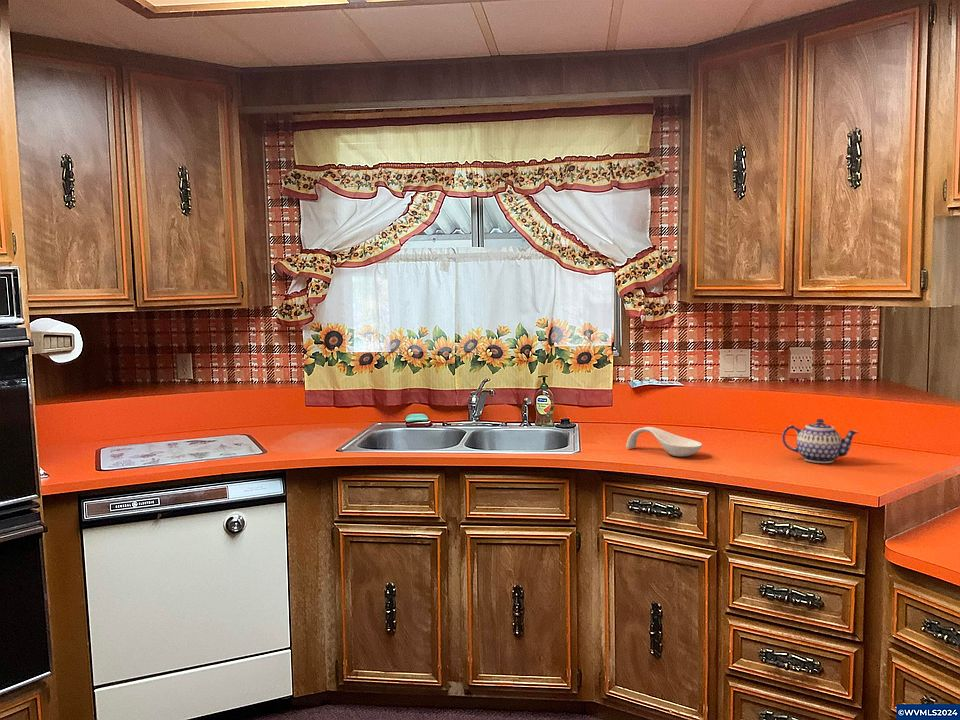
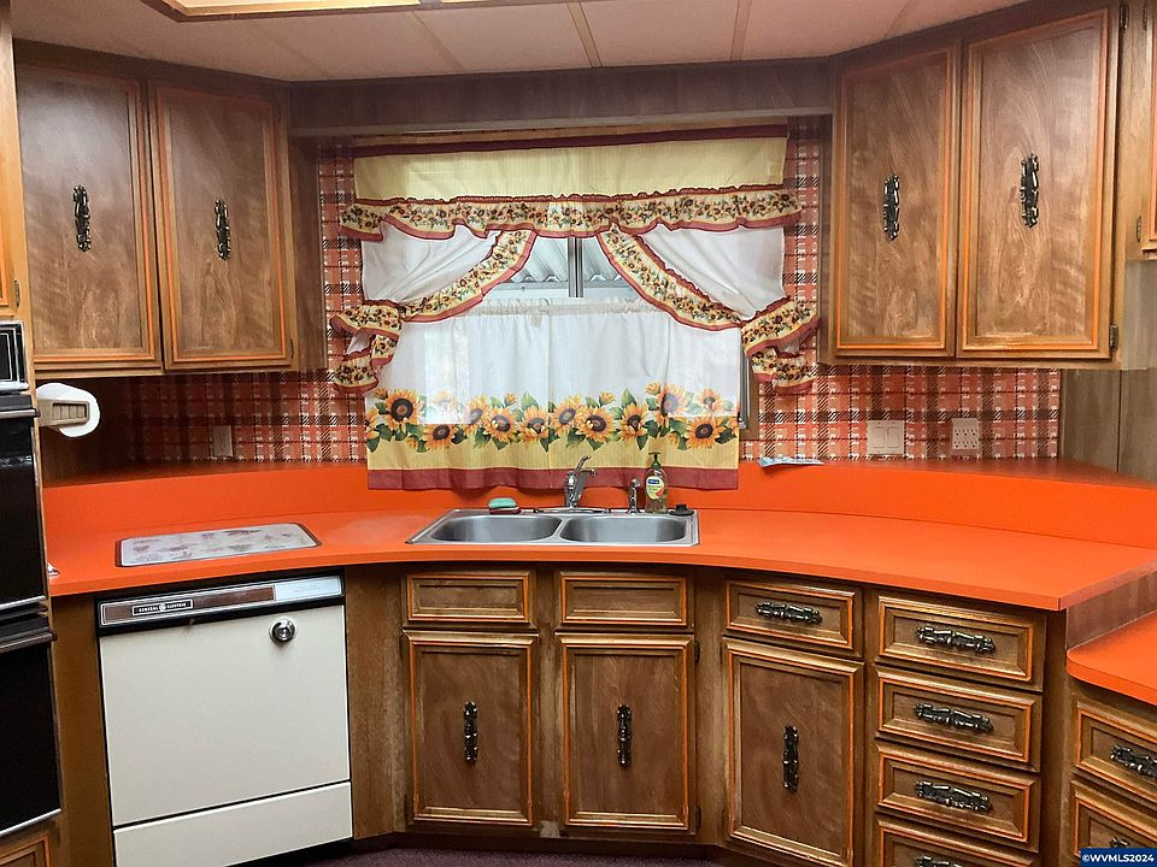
- teapot (819, 439)
- spoon rest (663, 440)
